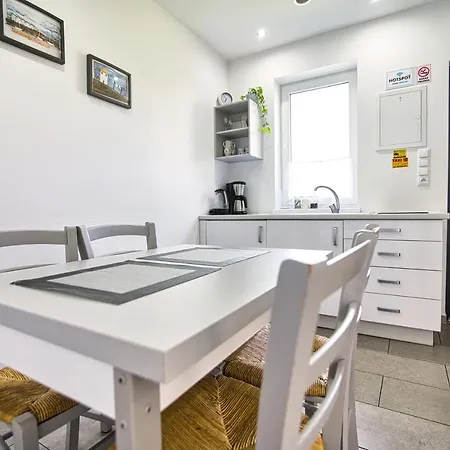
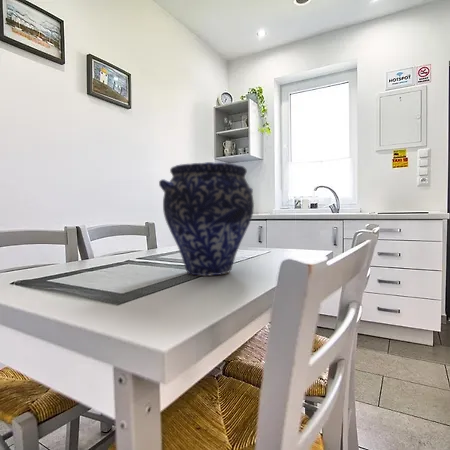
+ vase (209, 219)
